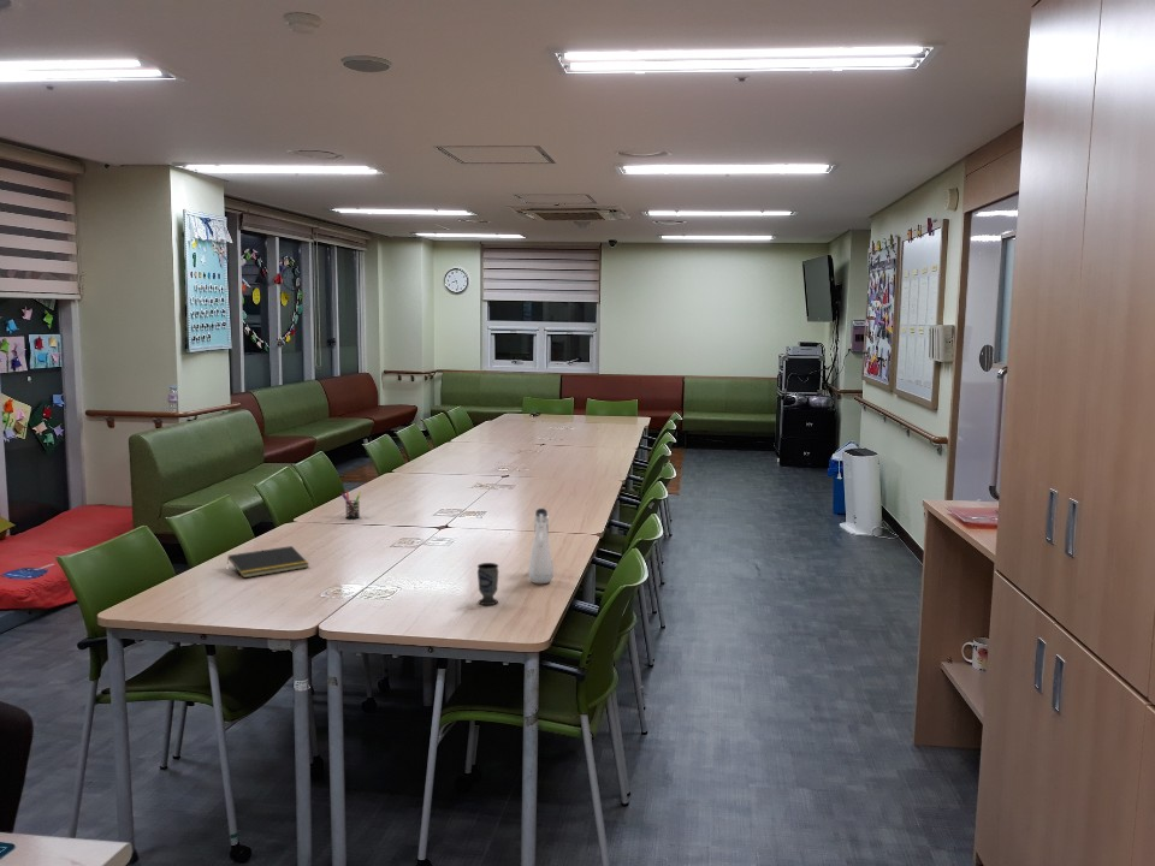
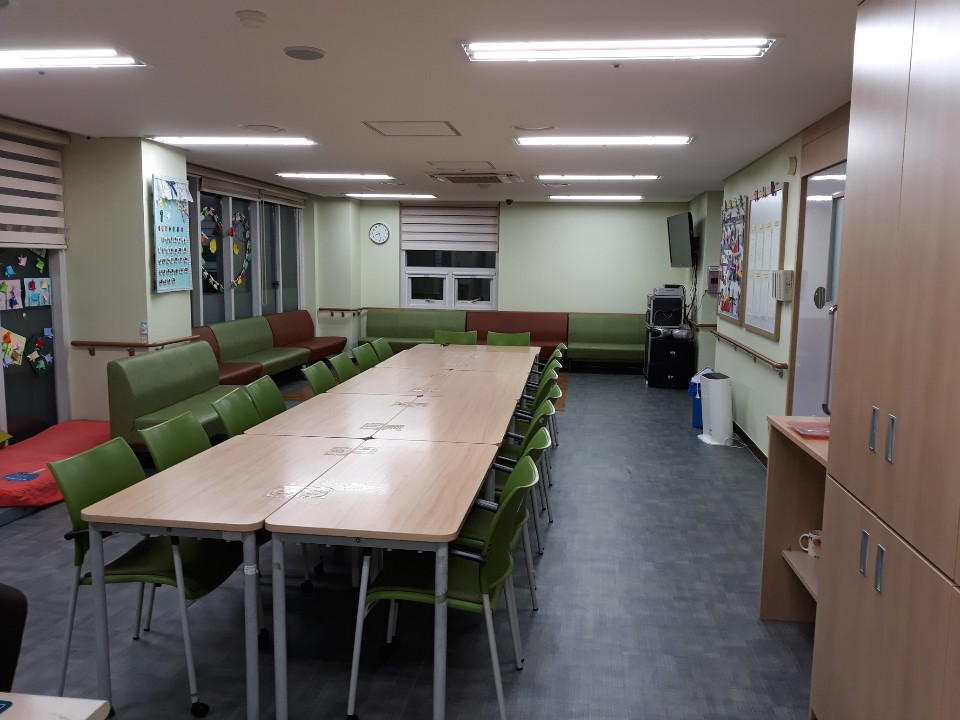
- cup (487, 583)
- pen holder (353, 504)
- notepad (268, 560)
- water bottle (540, 544)
